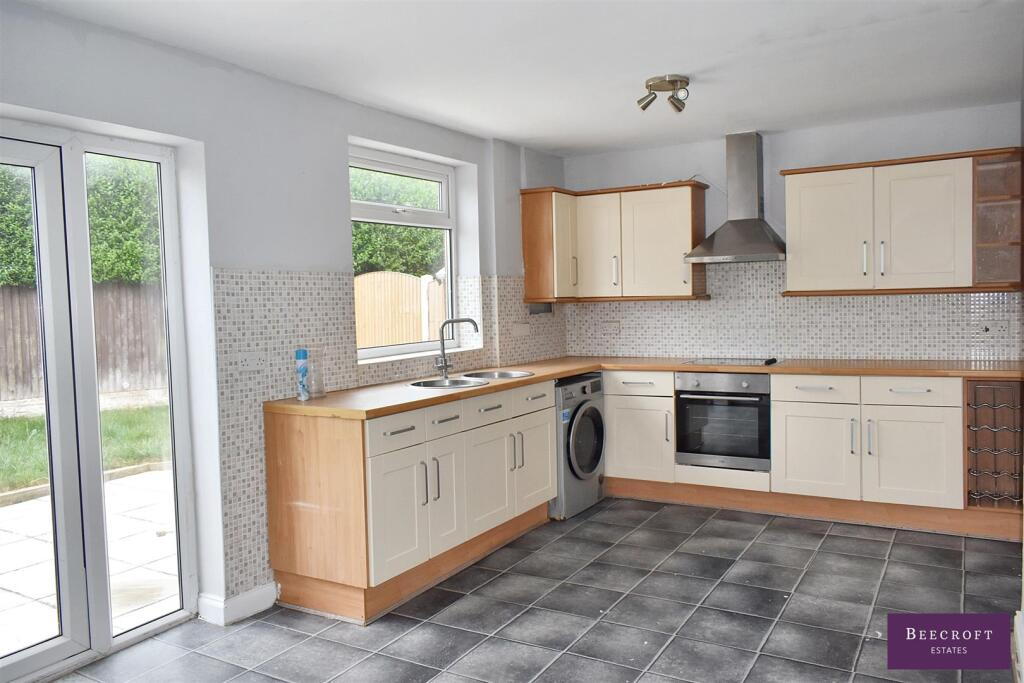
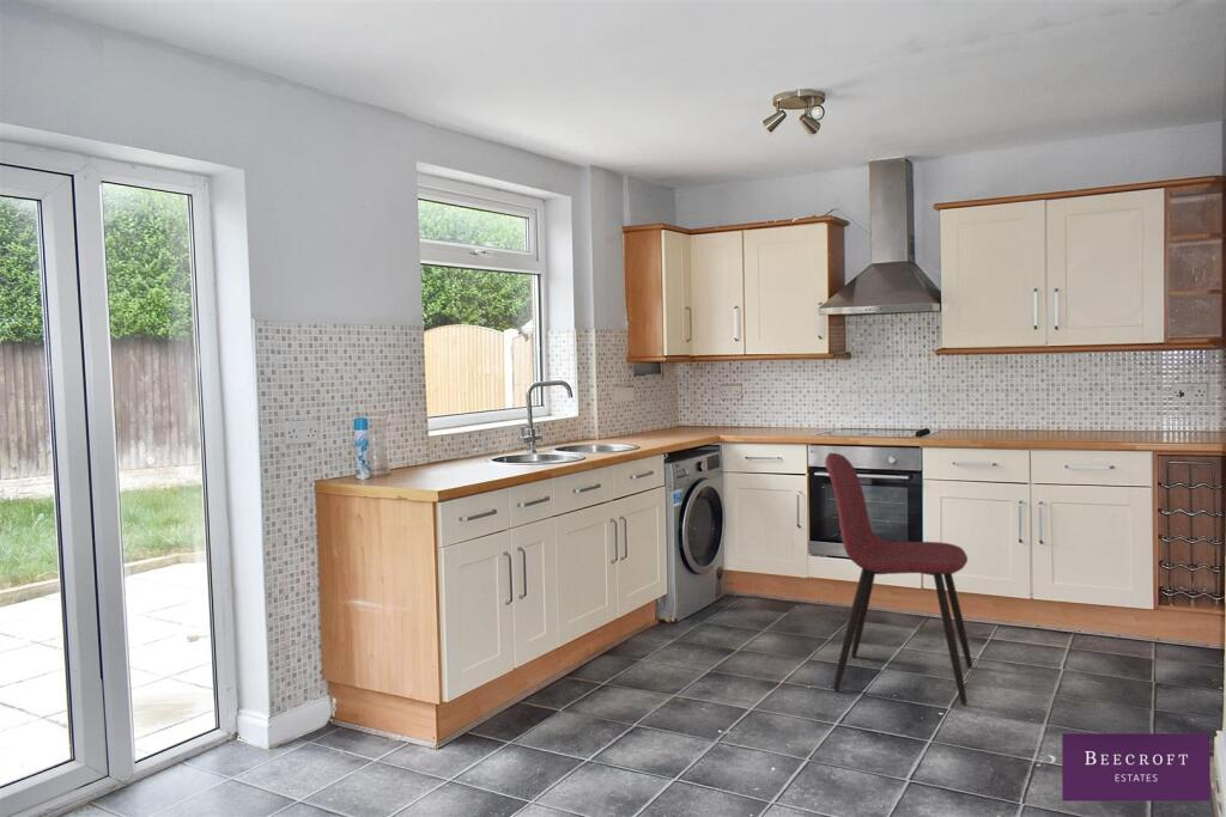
+ dining chair (896, 566)
